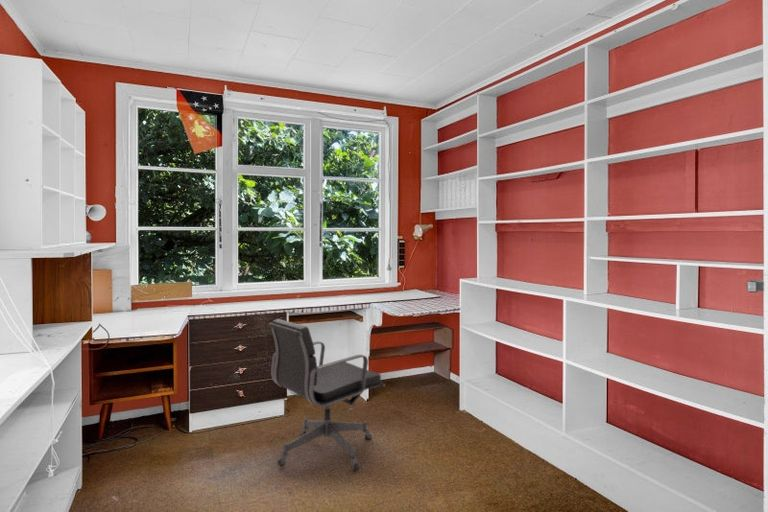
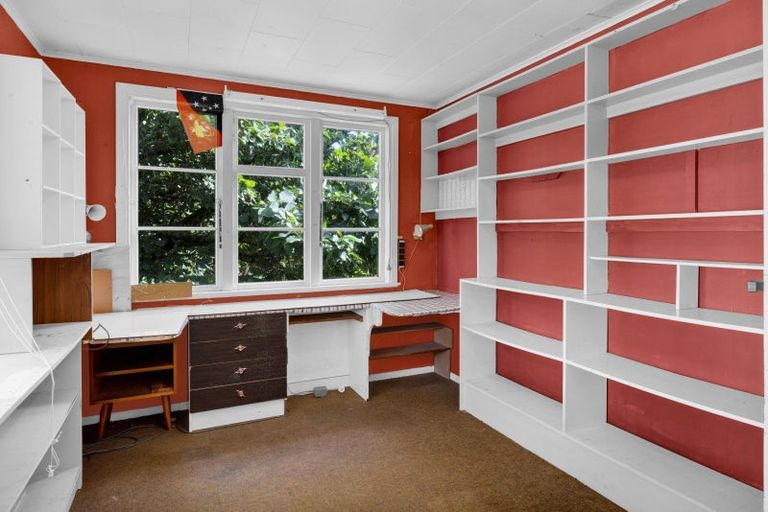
- office chair (327, 385)
